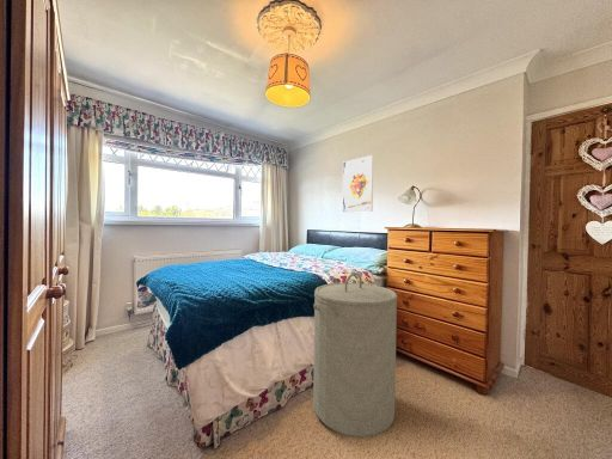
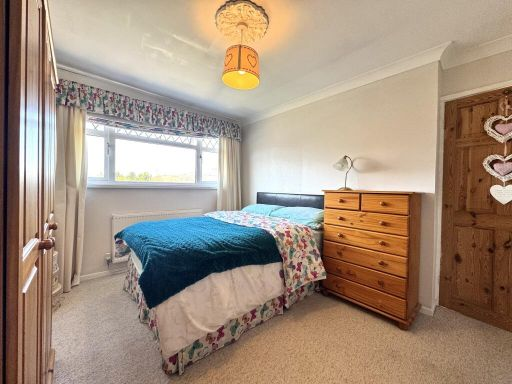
- laundry hamper (354, 339)
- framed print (356, 185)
